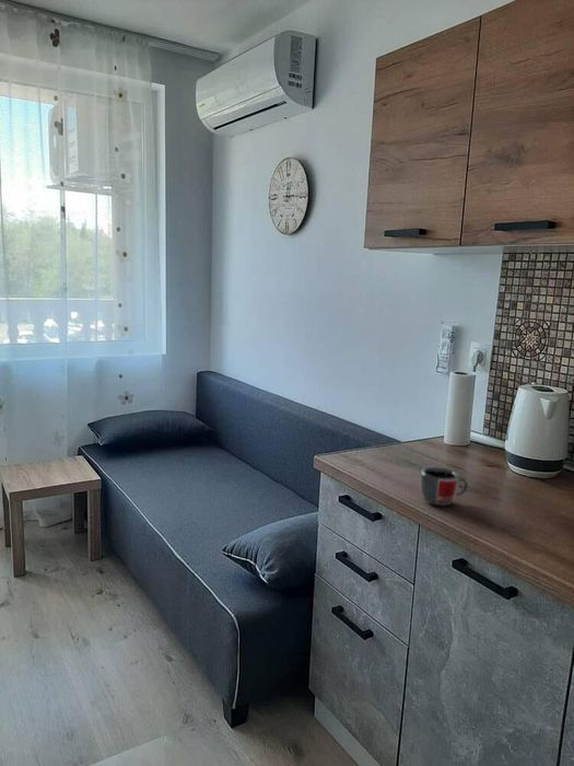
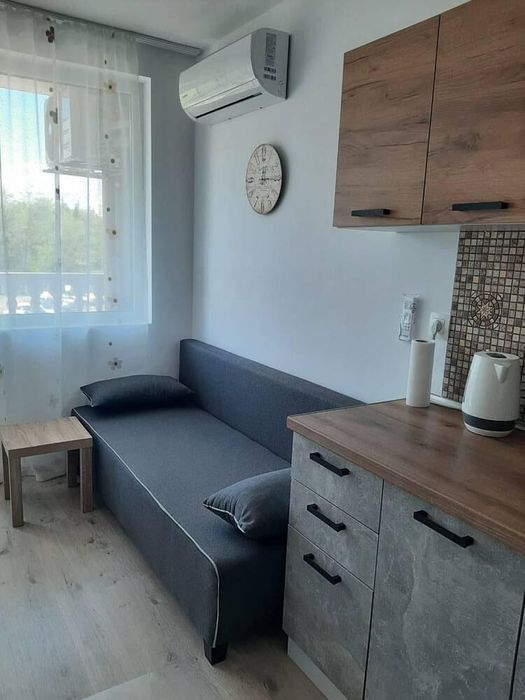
- mug (444, 487)
